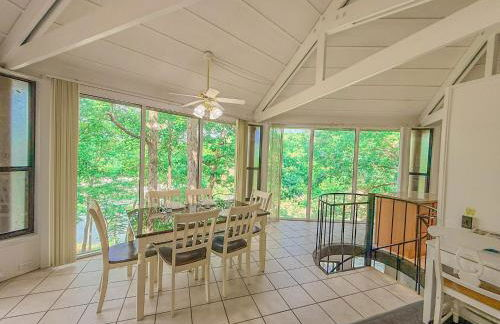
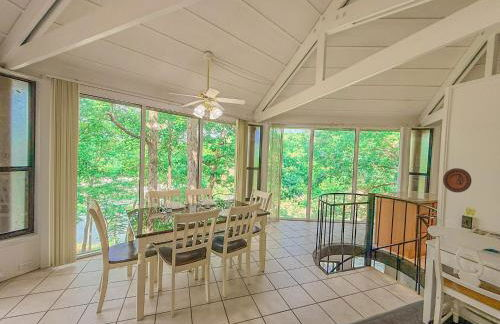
+ decorative plate (456, 180)
